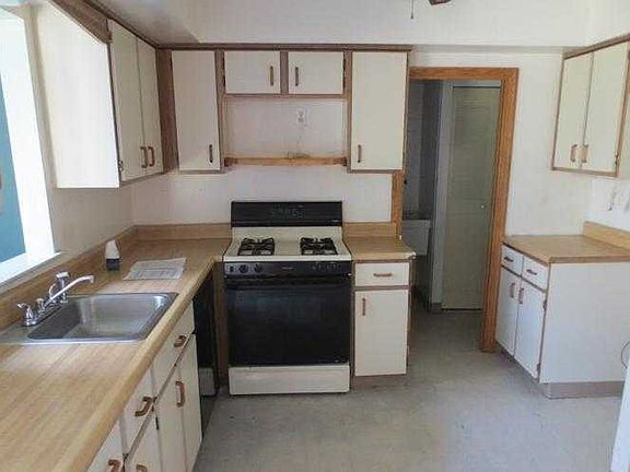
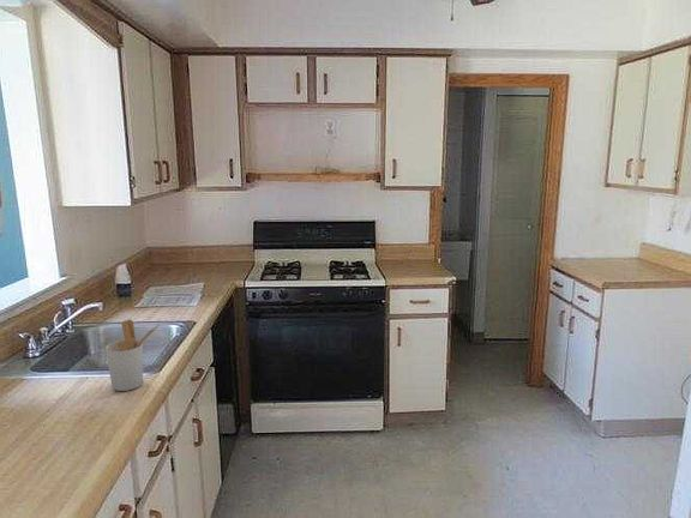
+ utensil holder (134, 354)
